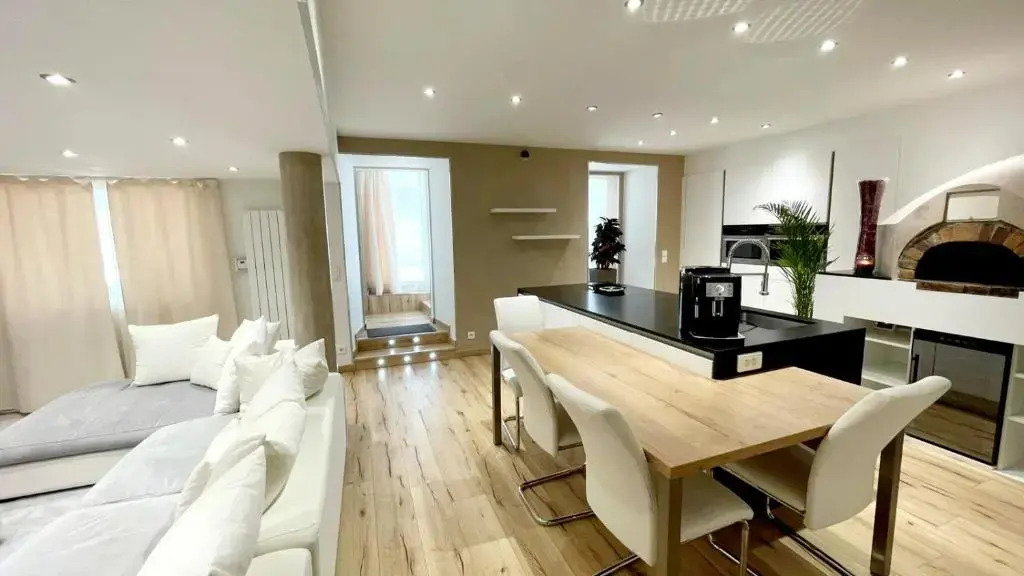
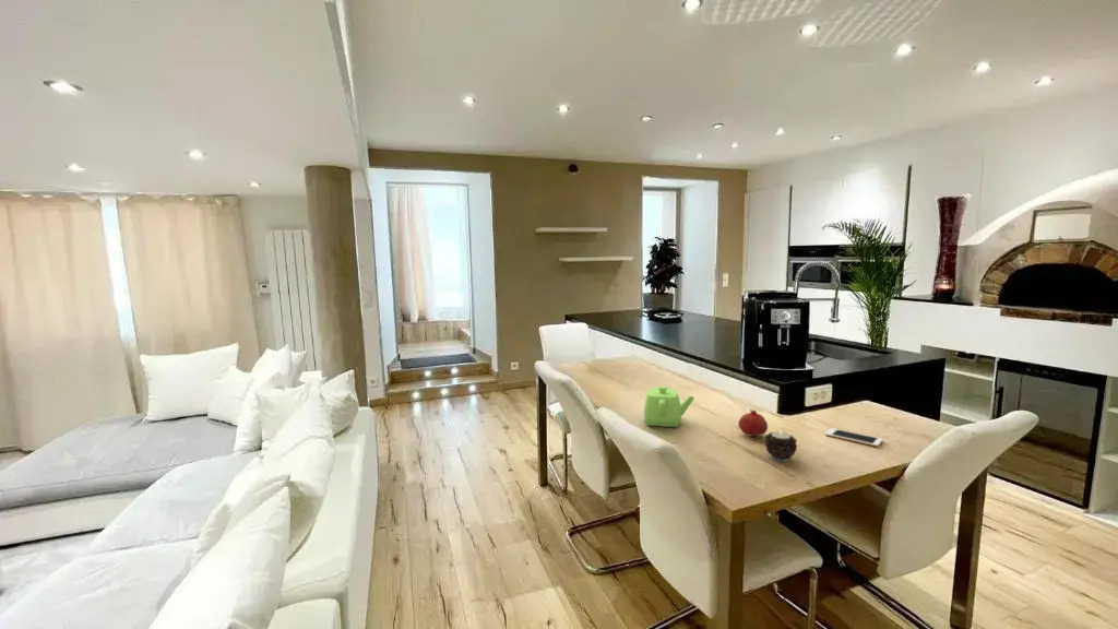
+ cell phone (853, 437)
+ teapot (668, 405)
+ candle (780, 443)
+ fruit (752, 422)
